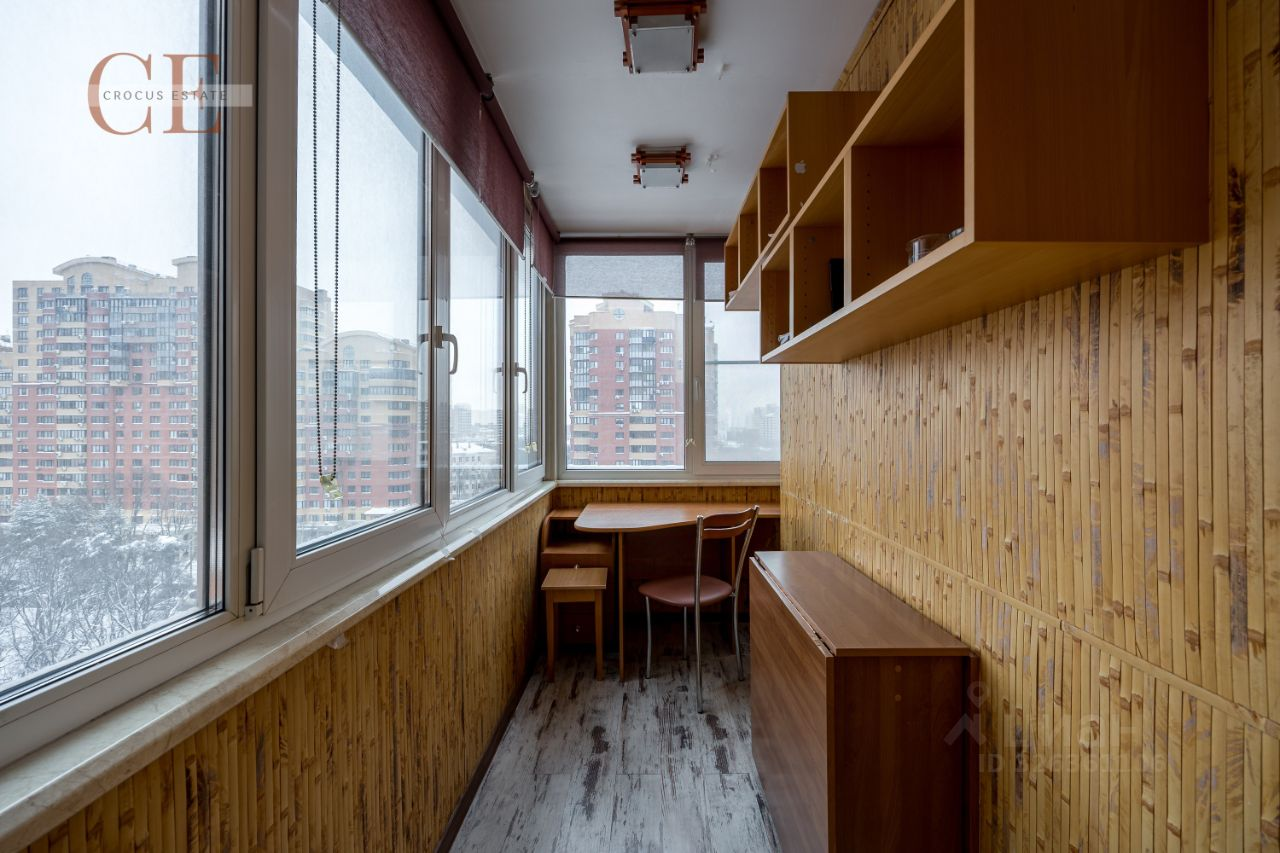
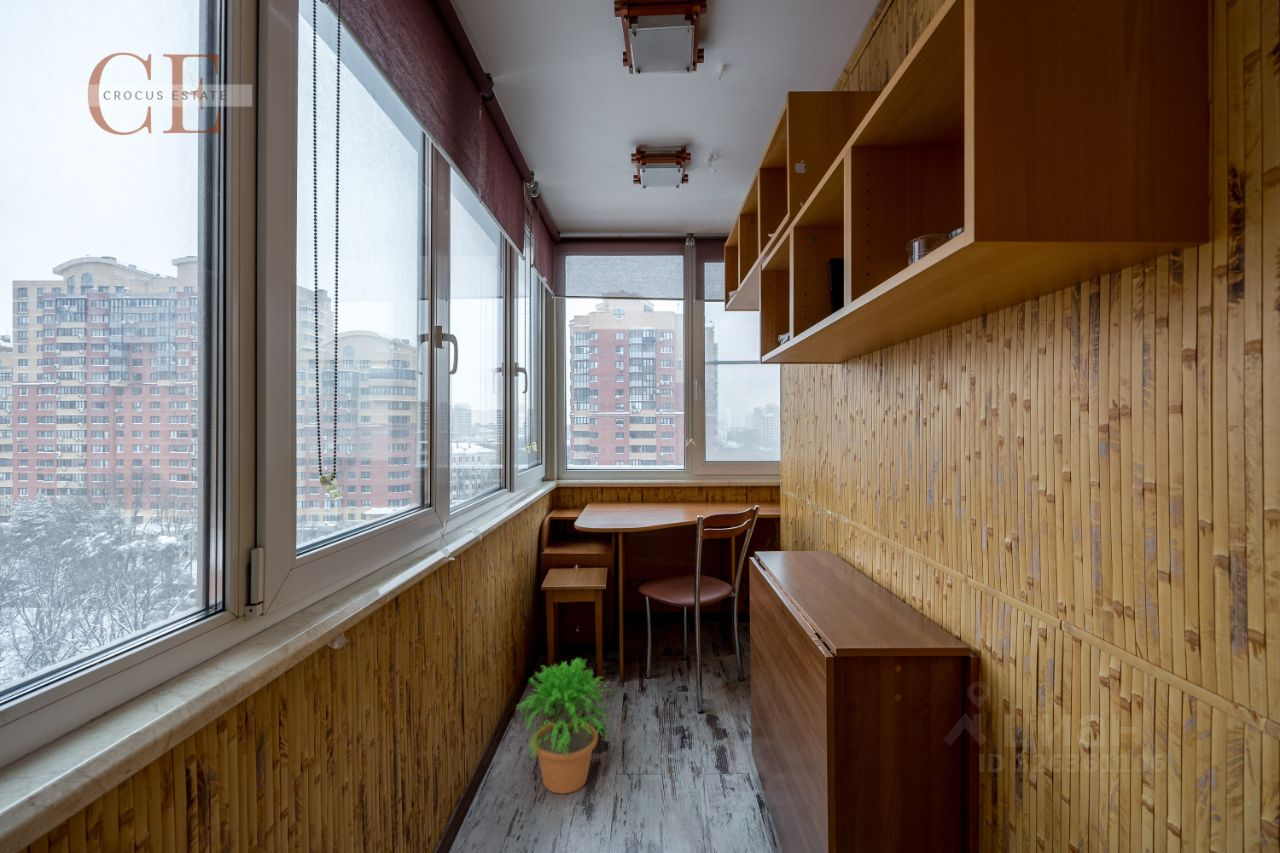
+ potted plant (563, 720)
